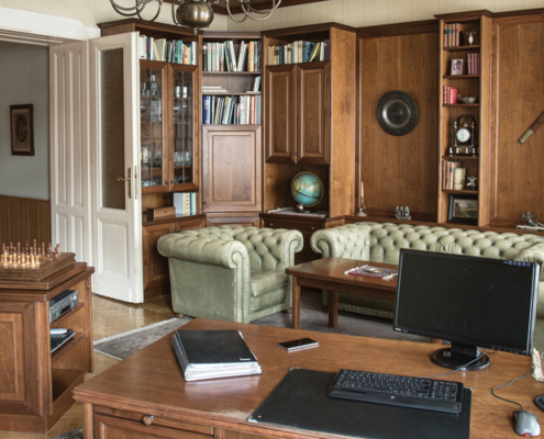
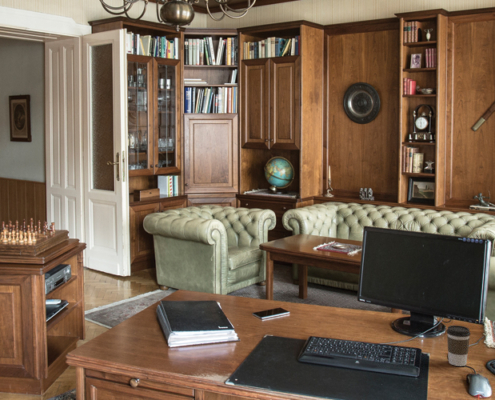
+ coffee cup (458, 345)
